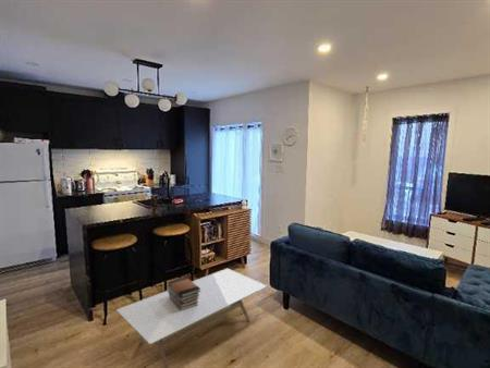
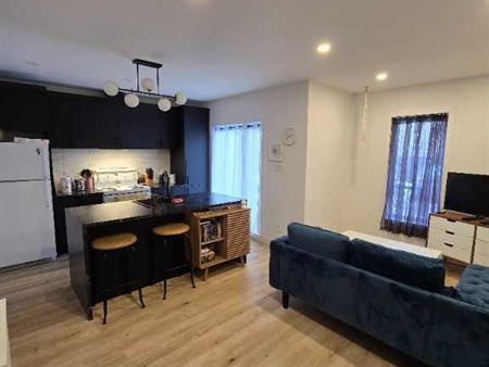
- coffee table (198, 314)
- book stack (183, 293)
